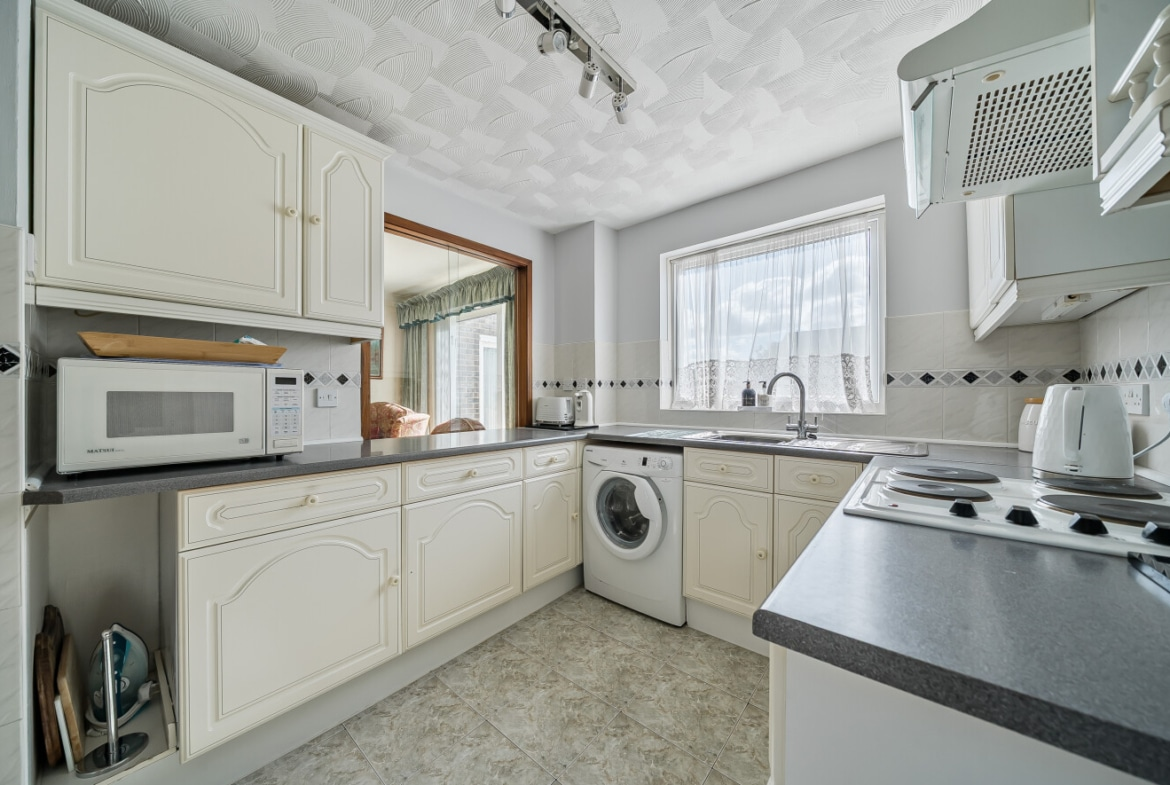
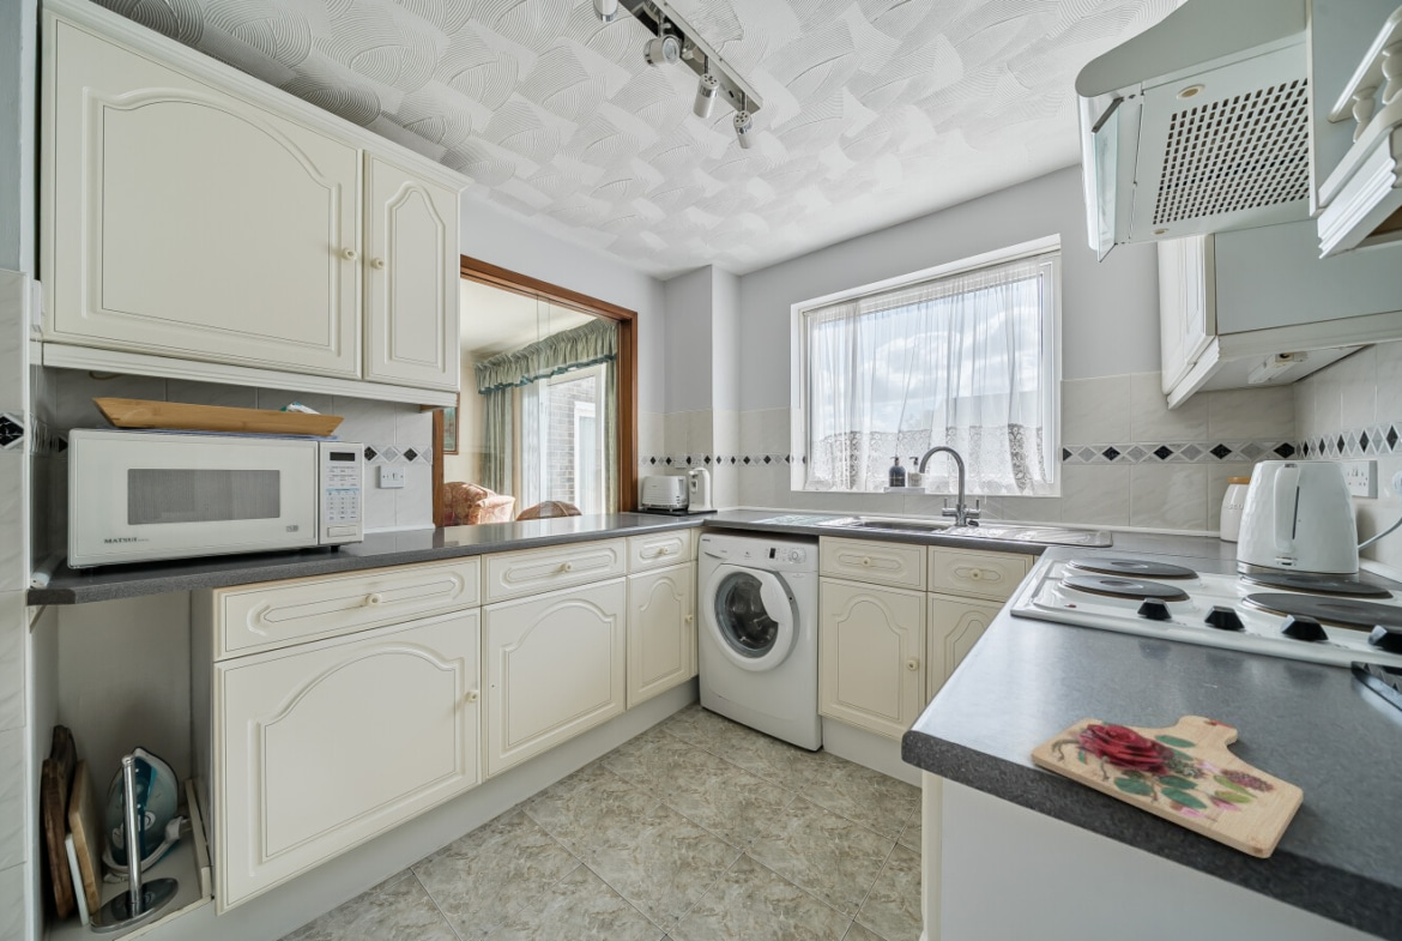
+ cutting board (1177, 744)
